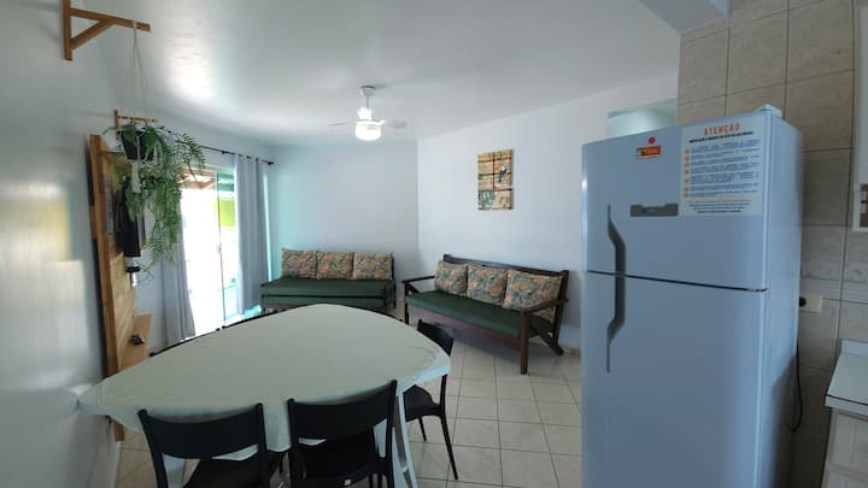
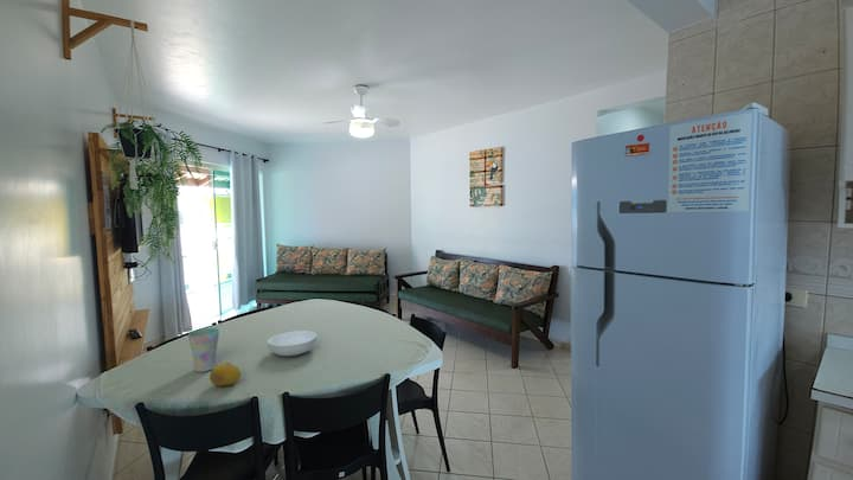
+ fruit (225, 373)
+ serving bowl (293, 345)
+ cup (204, 350)
